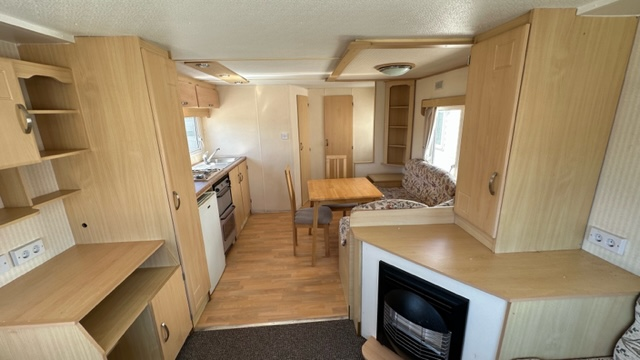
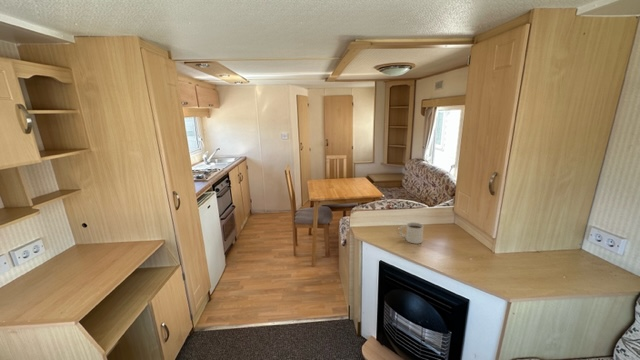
+ mug (410, 232)
